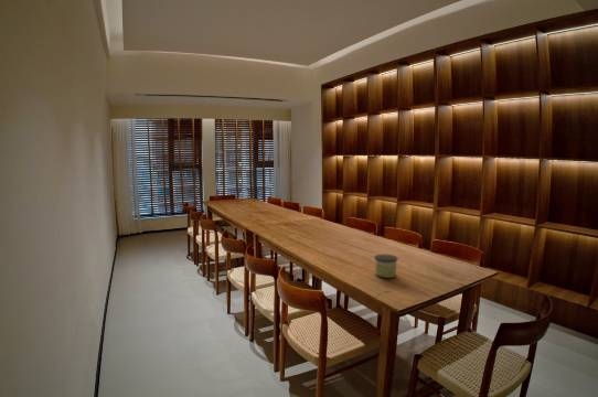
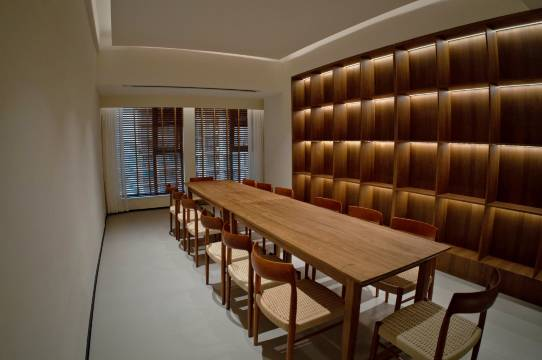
- candle (385, 266)
